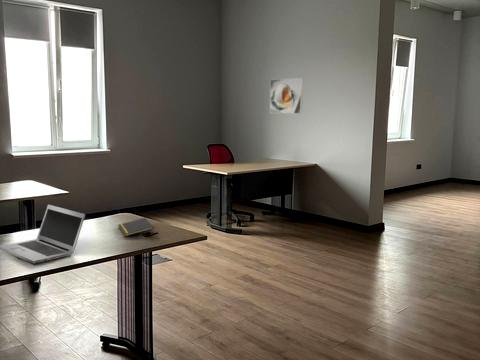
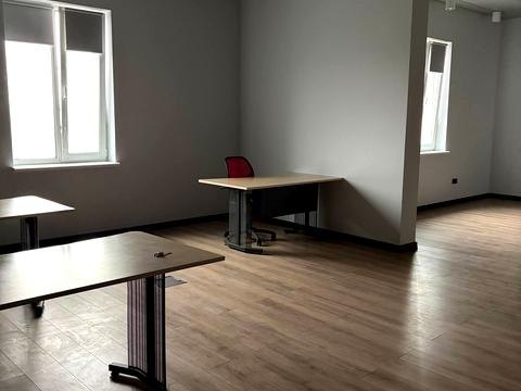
- notepad (135, 226)
- laptop (41, 231)
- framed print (285, 96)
